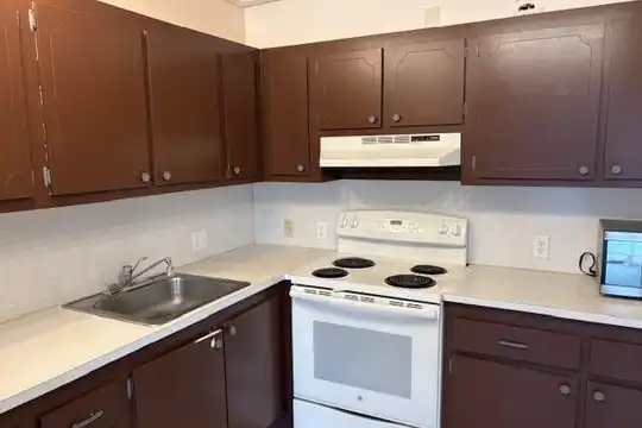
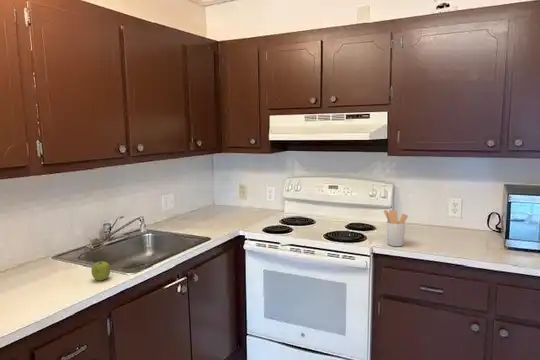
+ utensil holder (393, 226)
+ fruit (100, 270)
